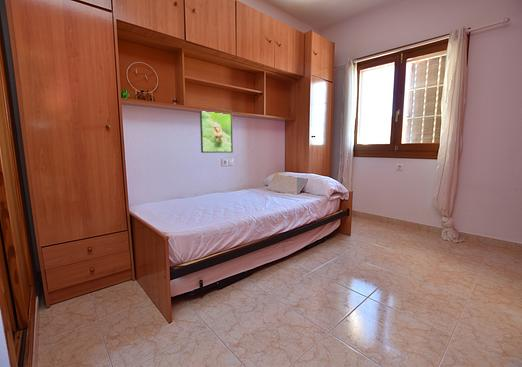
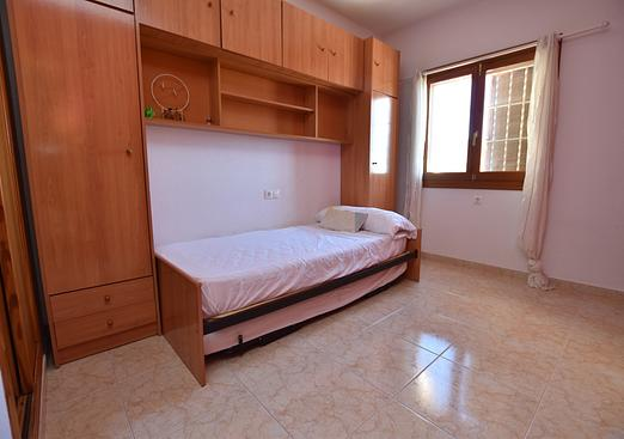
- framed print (217, 131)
